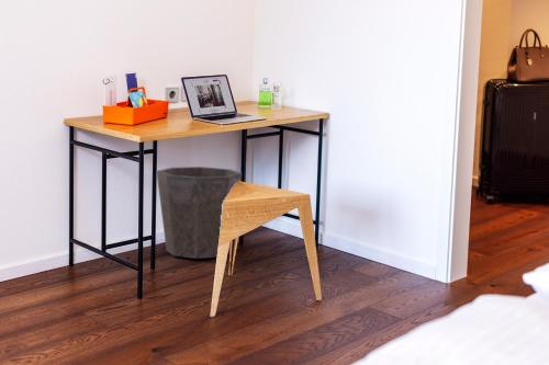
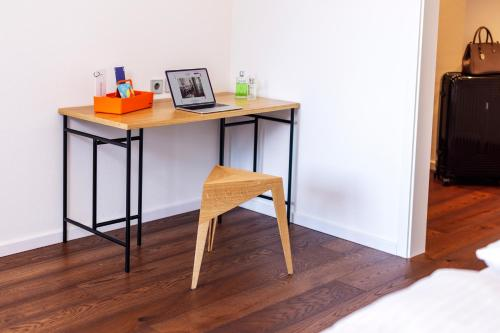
- waste bin (198, 212)
